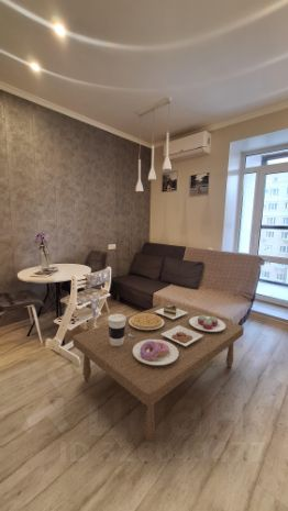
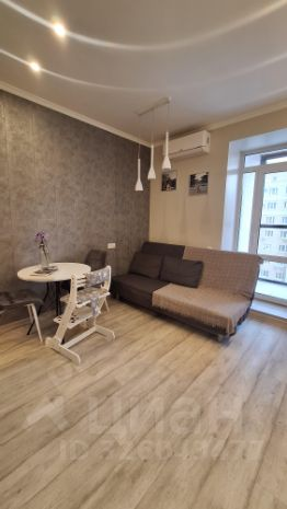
- coffee table (163, 341)
